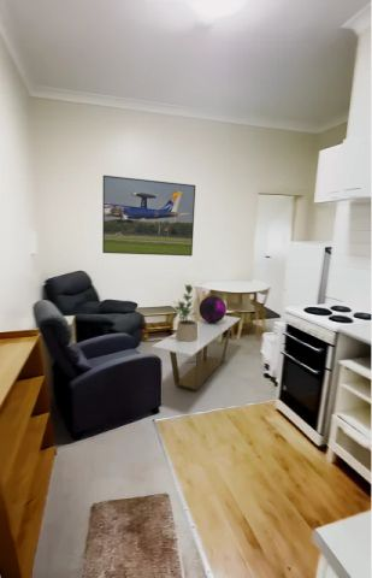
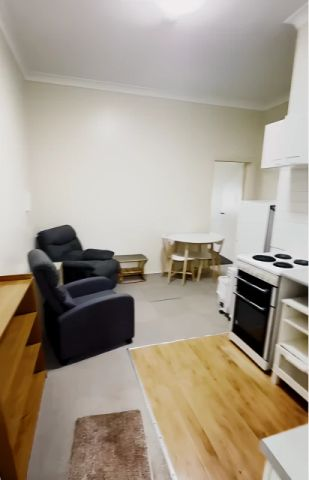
- decorative sphere (212, 308)
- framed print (149, 218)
- coffee table (203, 350)
- potted plant (185, 312)
